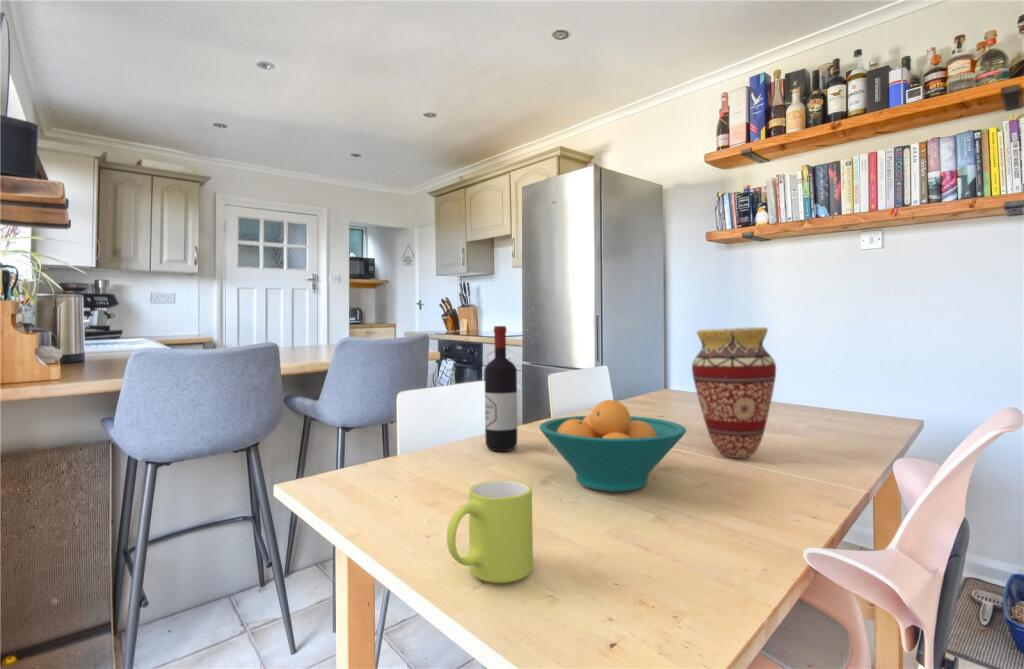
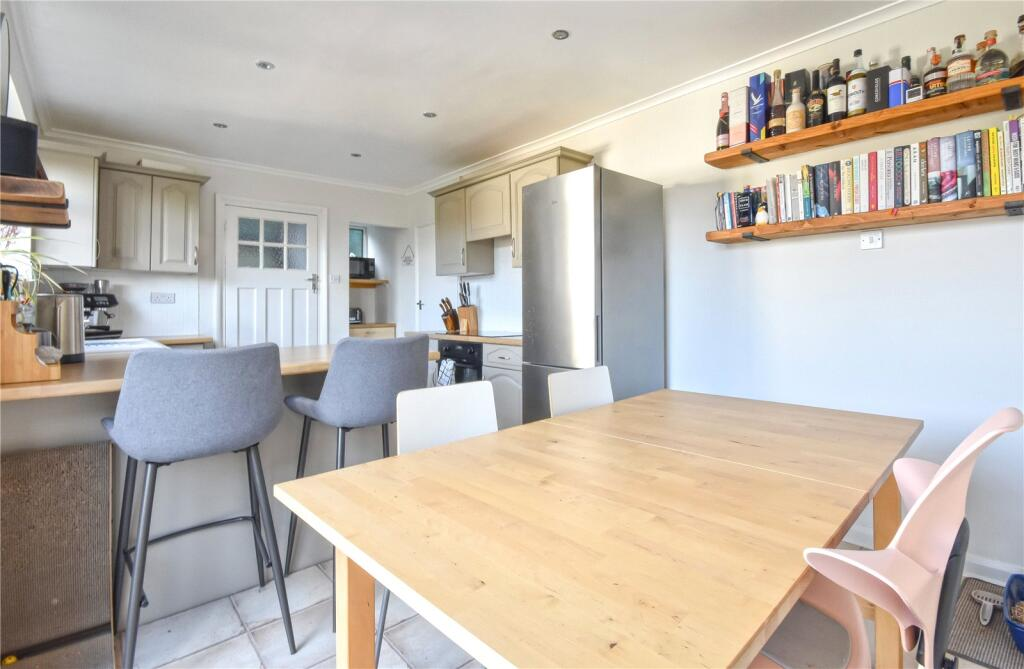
- wine bottle (500, 387)
- vase (733, 391)
- mug (488, 533)
- fruit bowl (610, 441)
